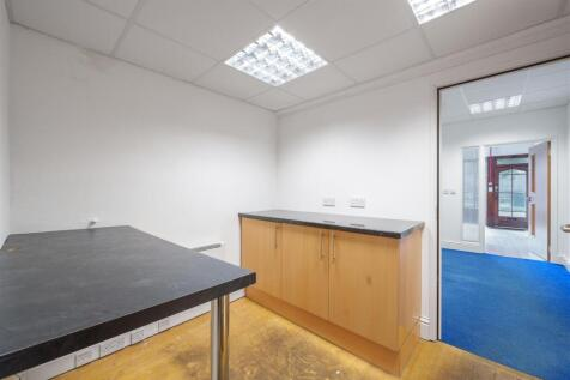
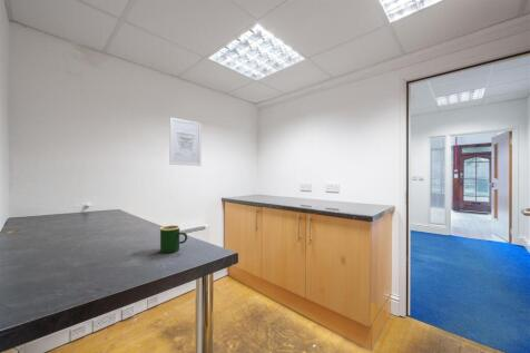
+ mug (174, 238)
+ wall art (186, 143)
